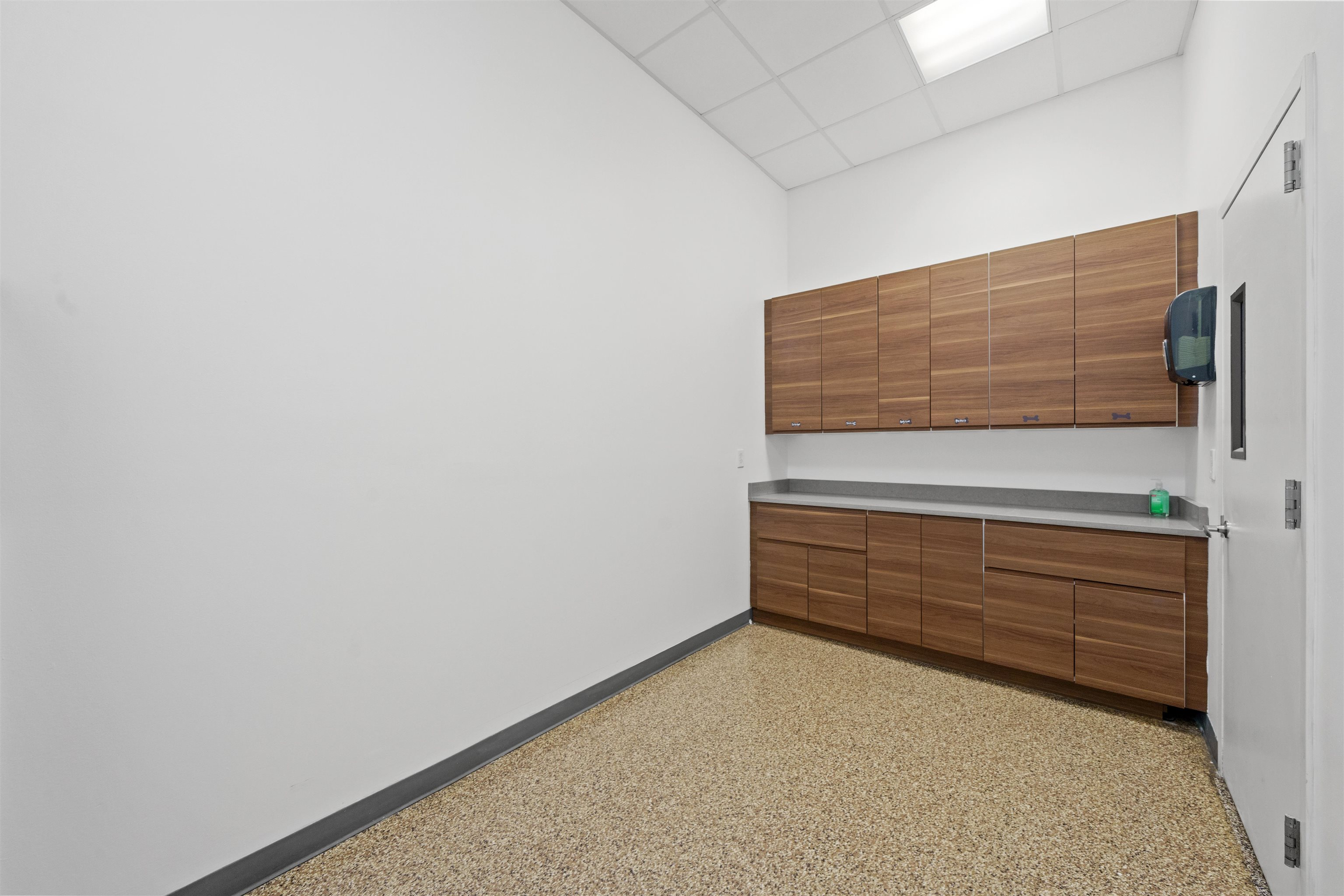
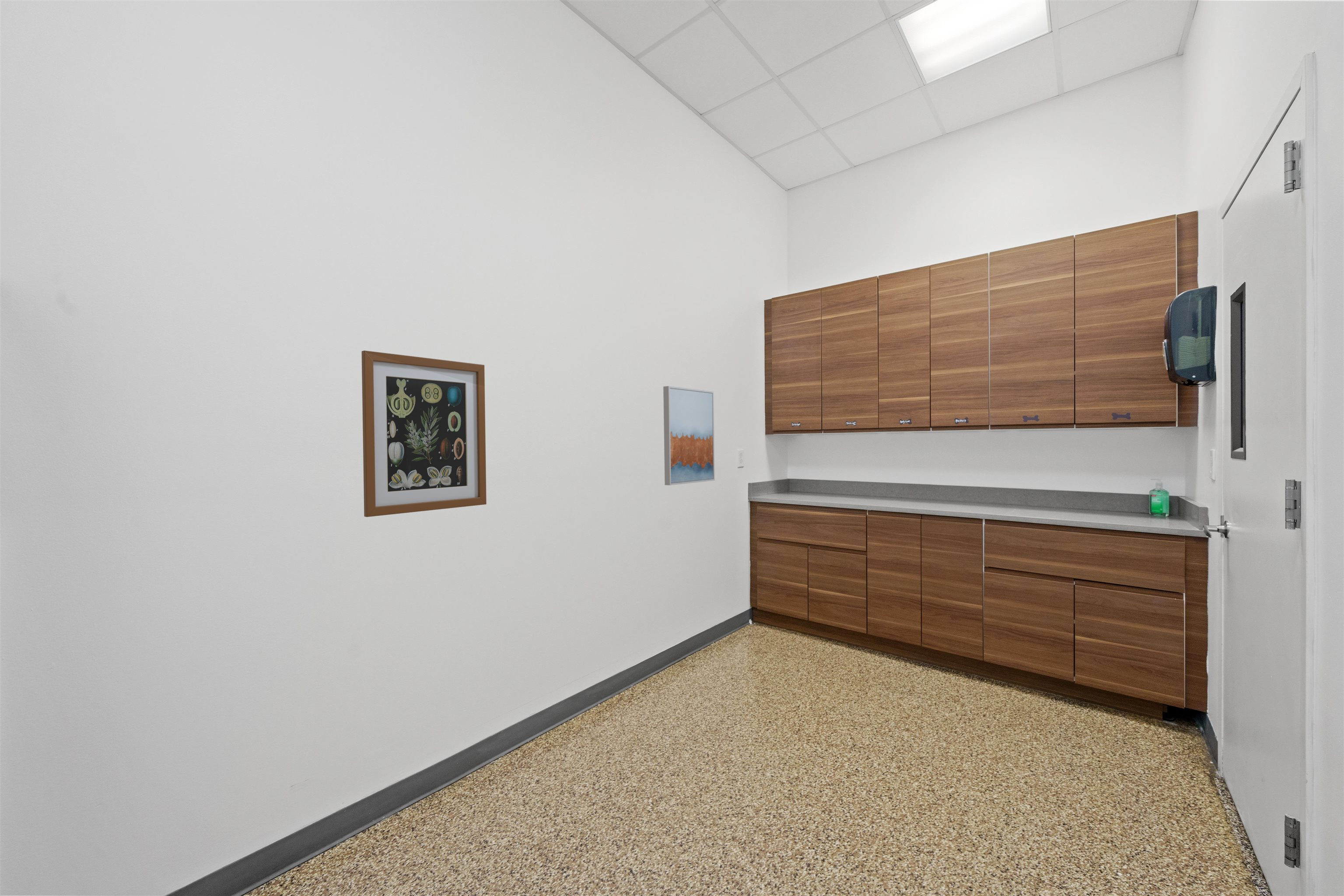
+ wall art (690, 436)
+ wall art (429, 434)
